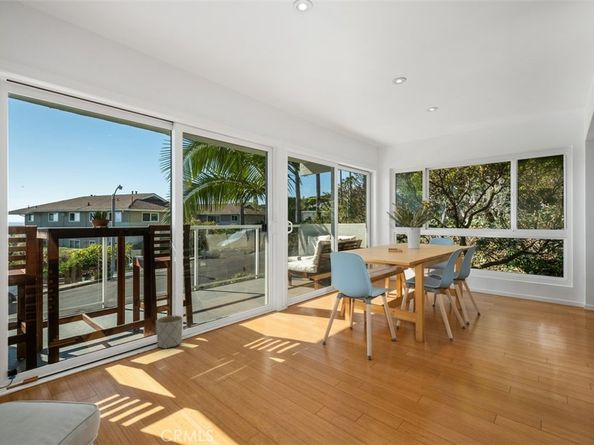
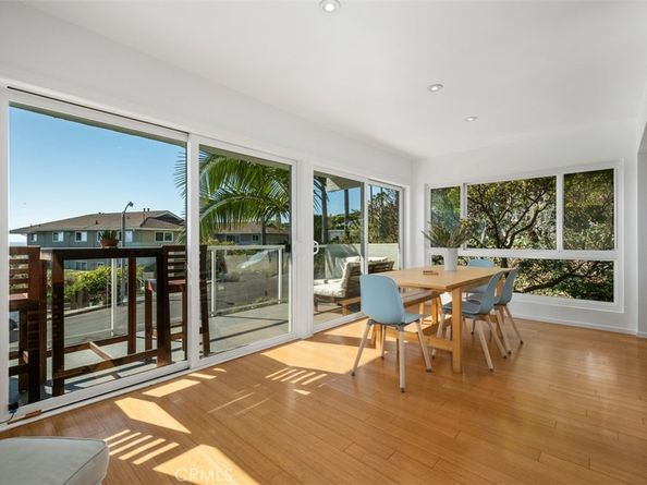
- planter (169, 331)
